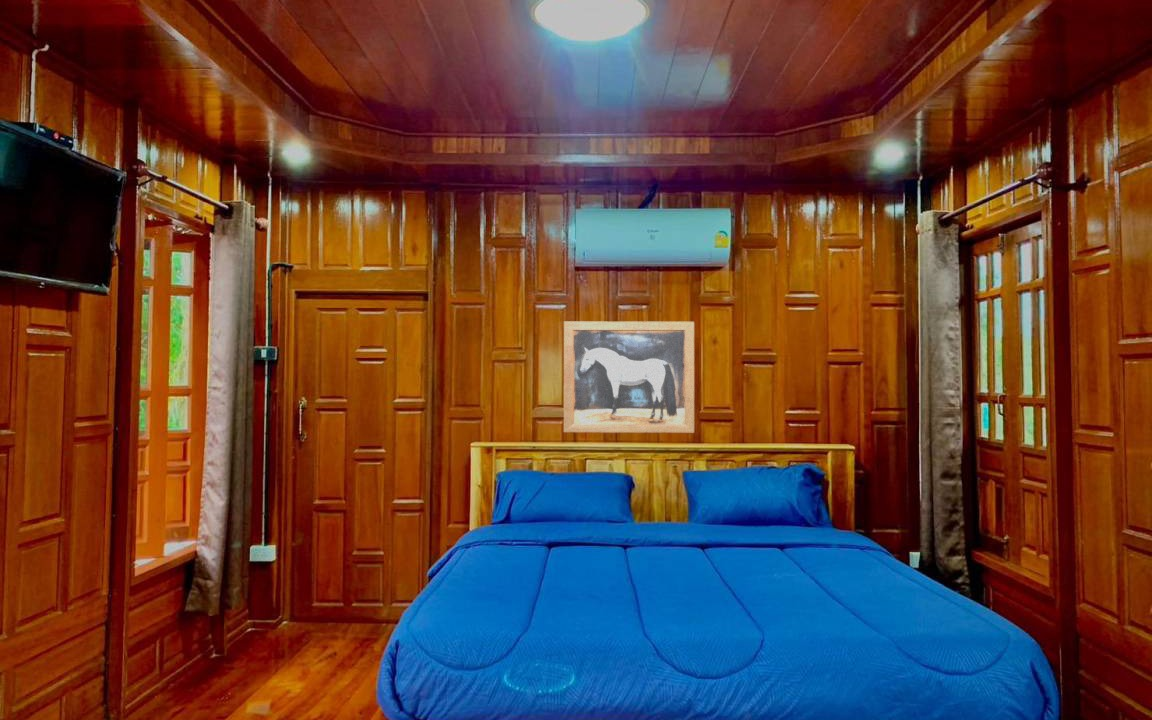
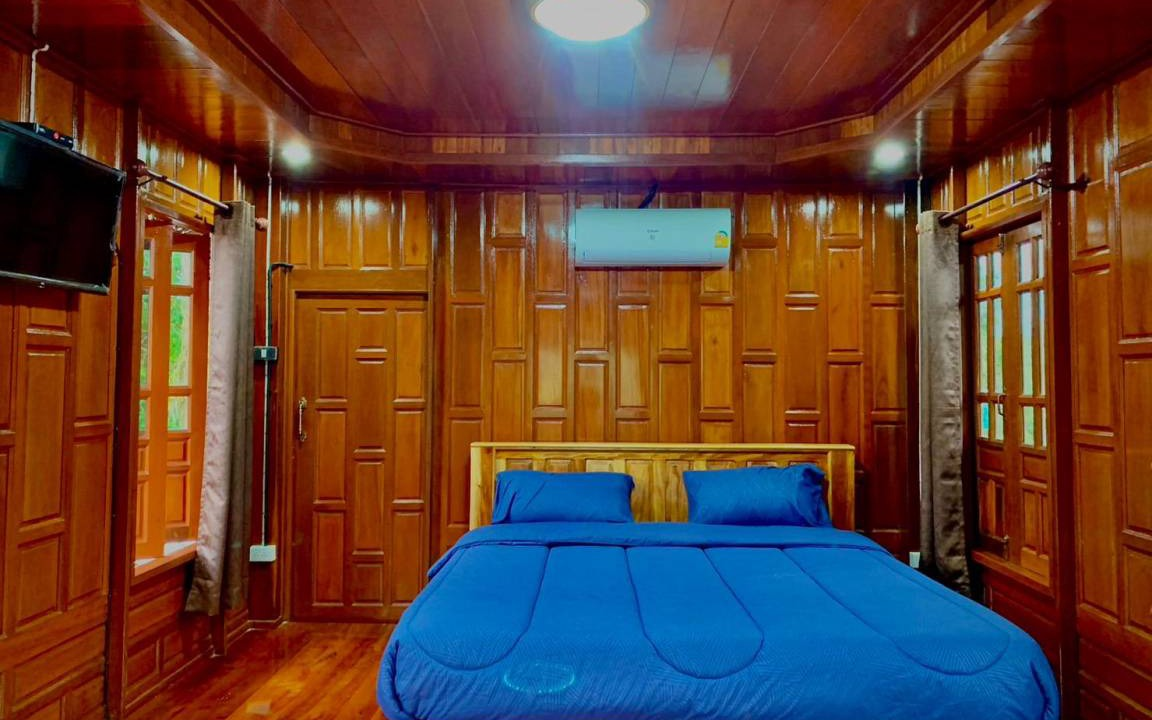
- wall art (628, 377)
